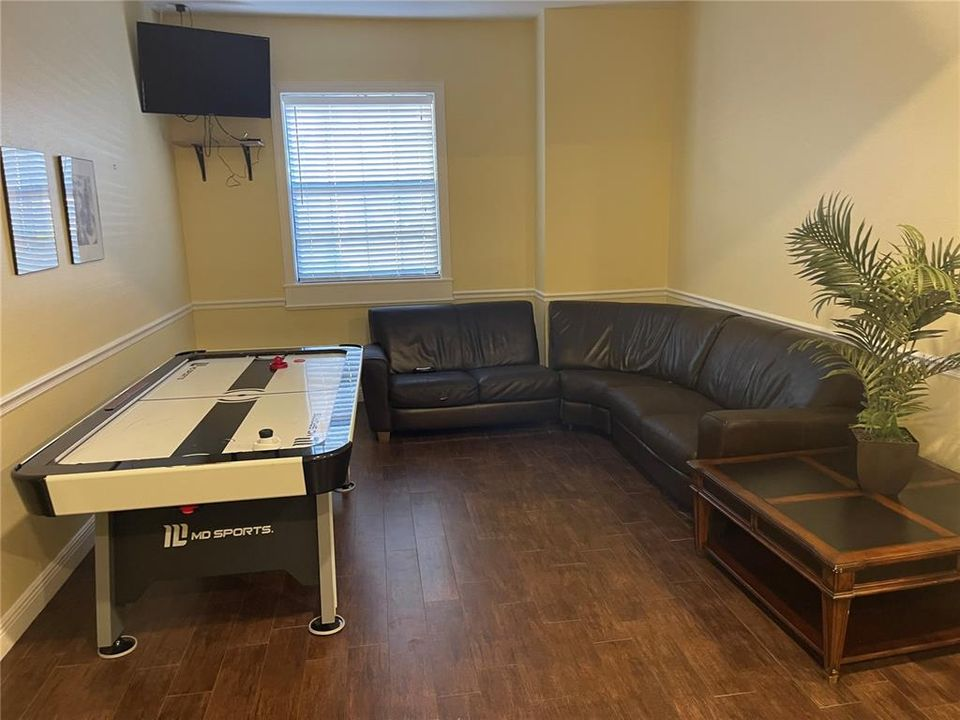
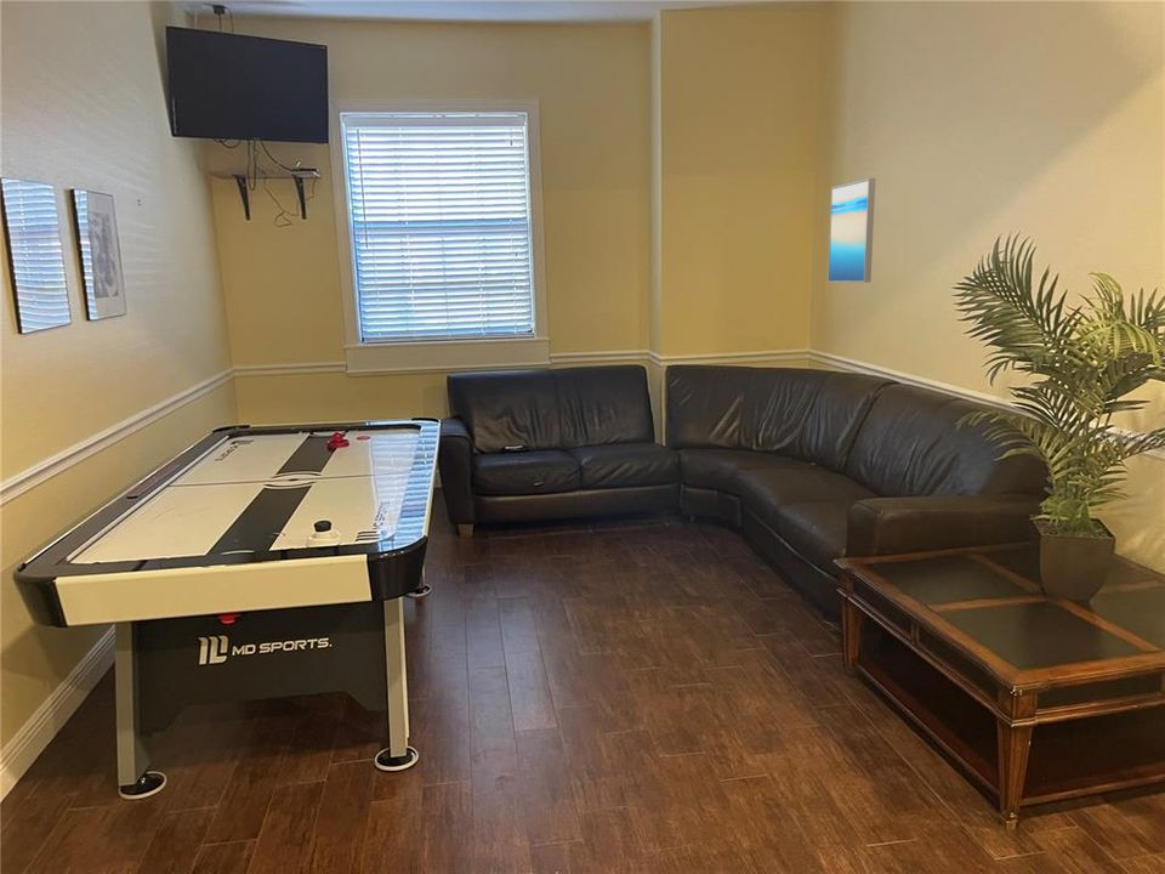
+ wall art (849, 233)
